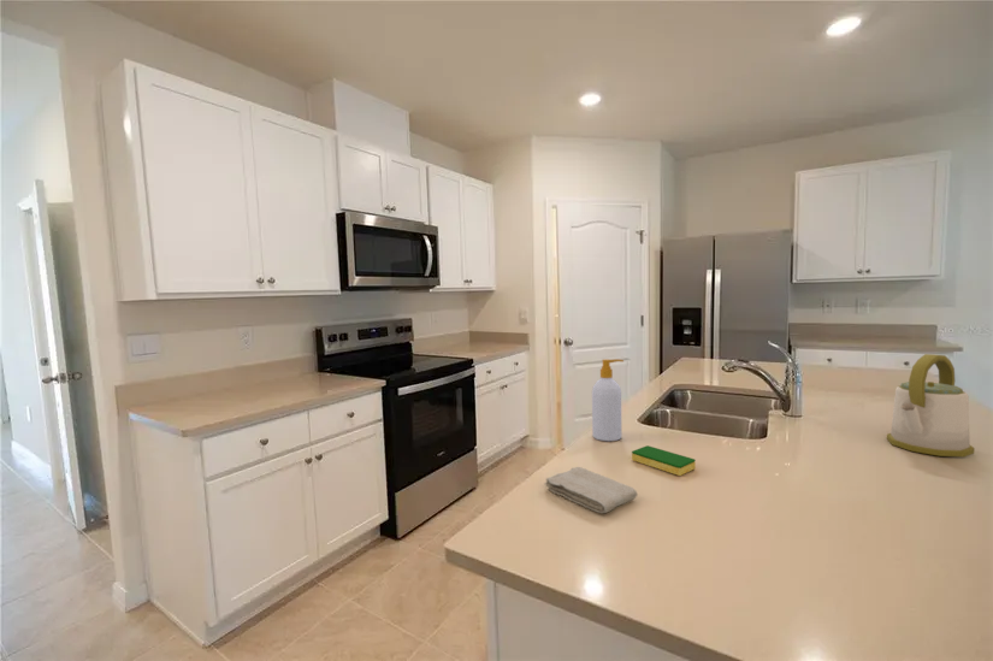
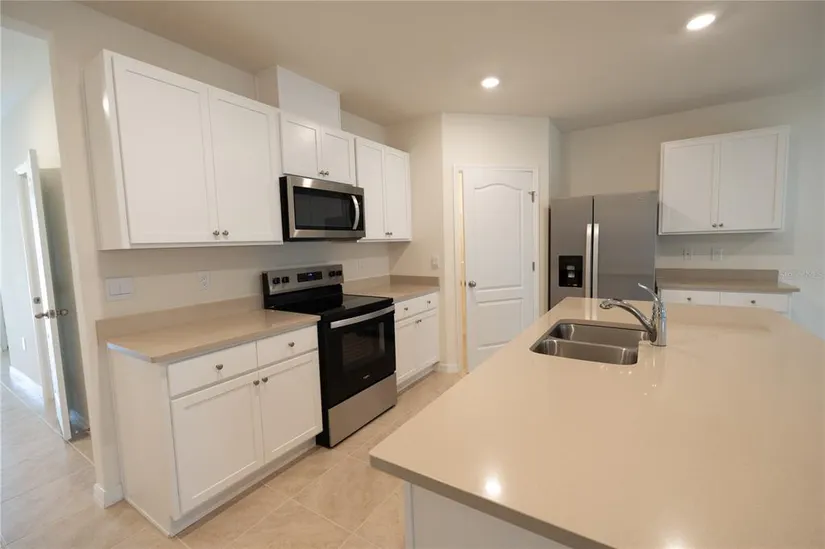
- dish sponge (662, 459)
- washcloth (589, 486)
- soap bottle (608, 399)
- kettle (927, 401)
